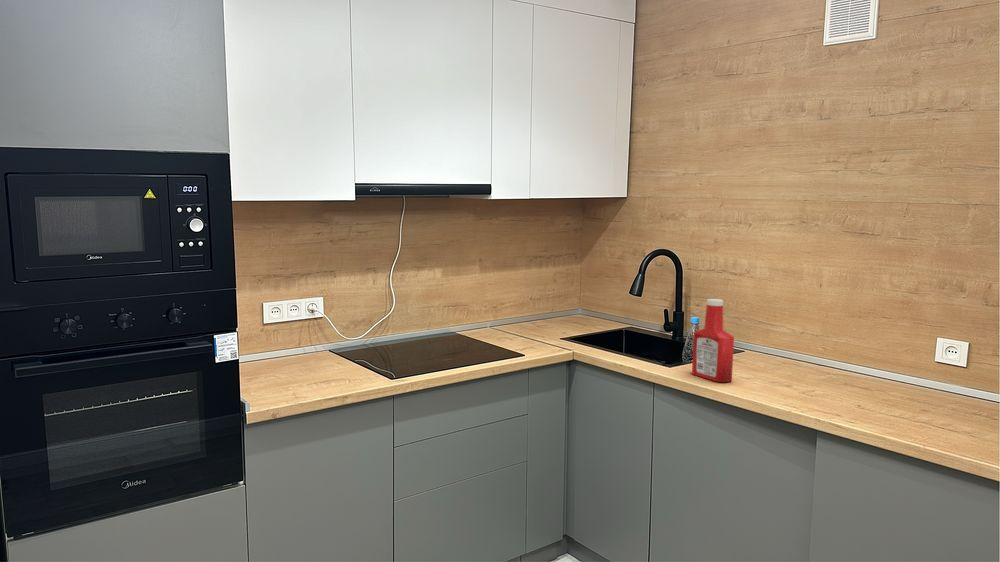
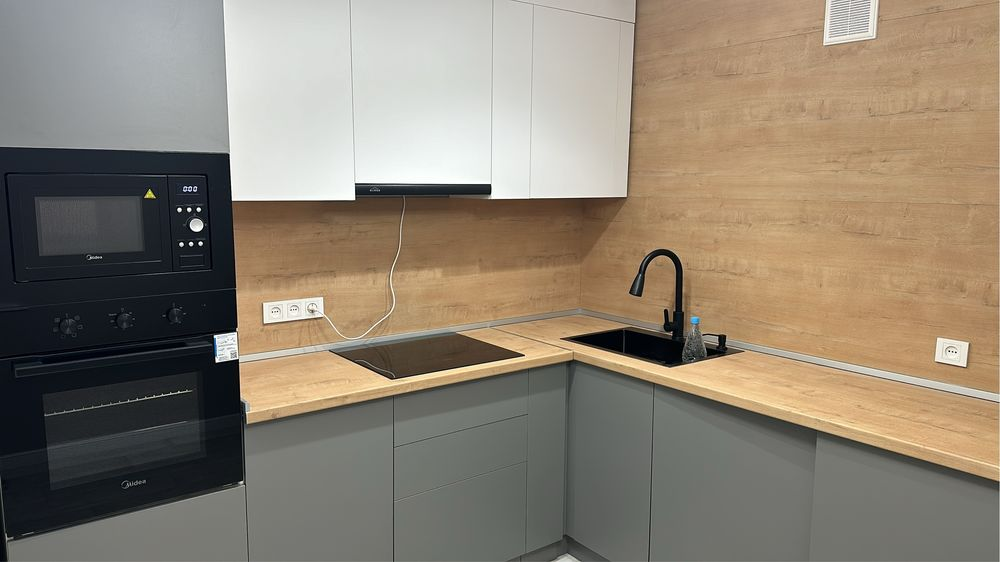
- soap bottle (713, 338)
